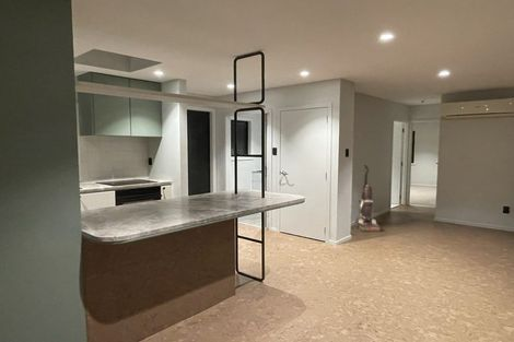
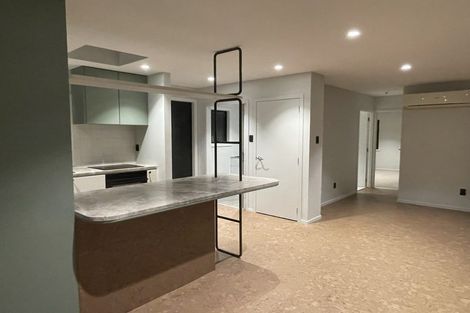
- vacuum cleaner (369, 197)
